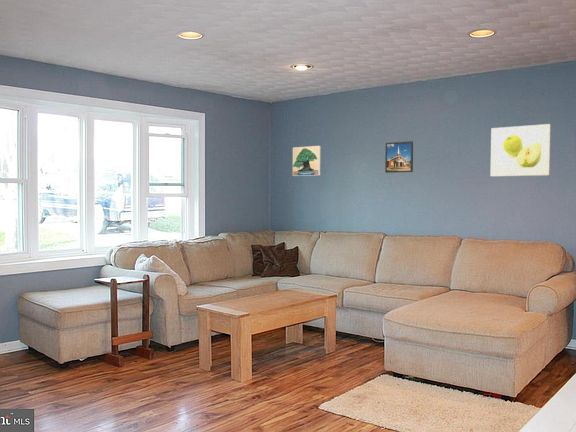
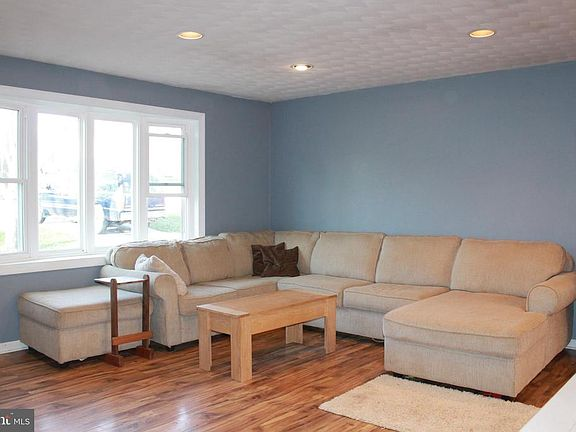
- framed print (519, 151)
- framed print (398, 157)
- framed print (306, 161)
